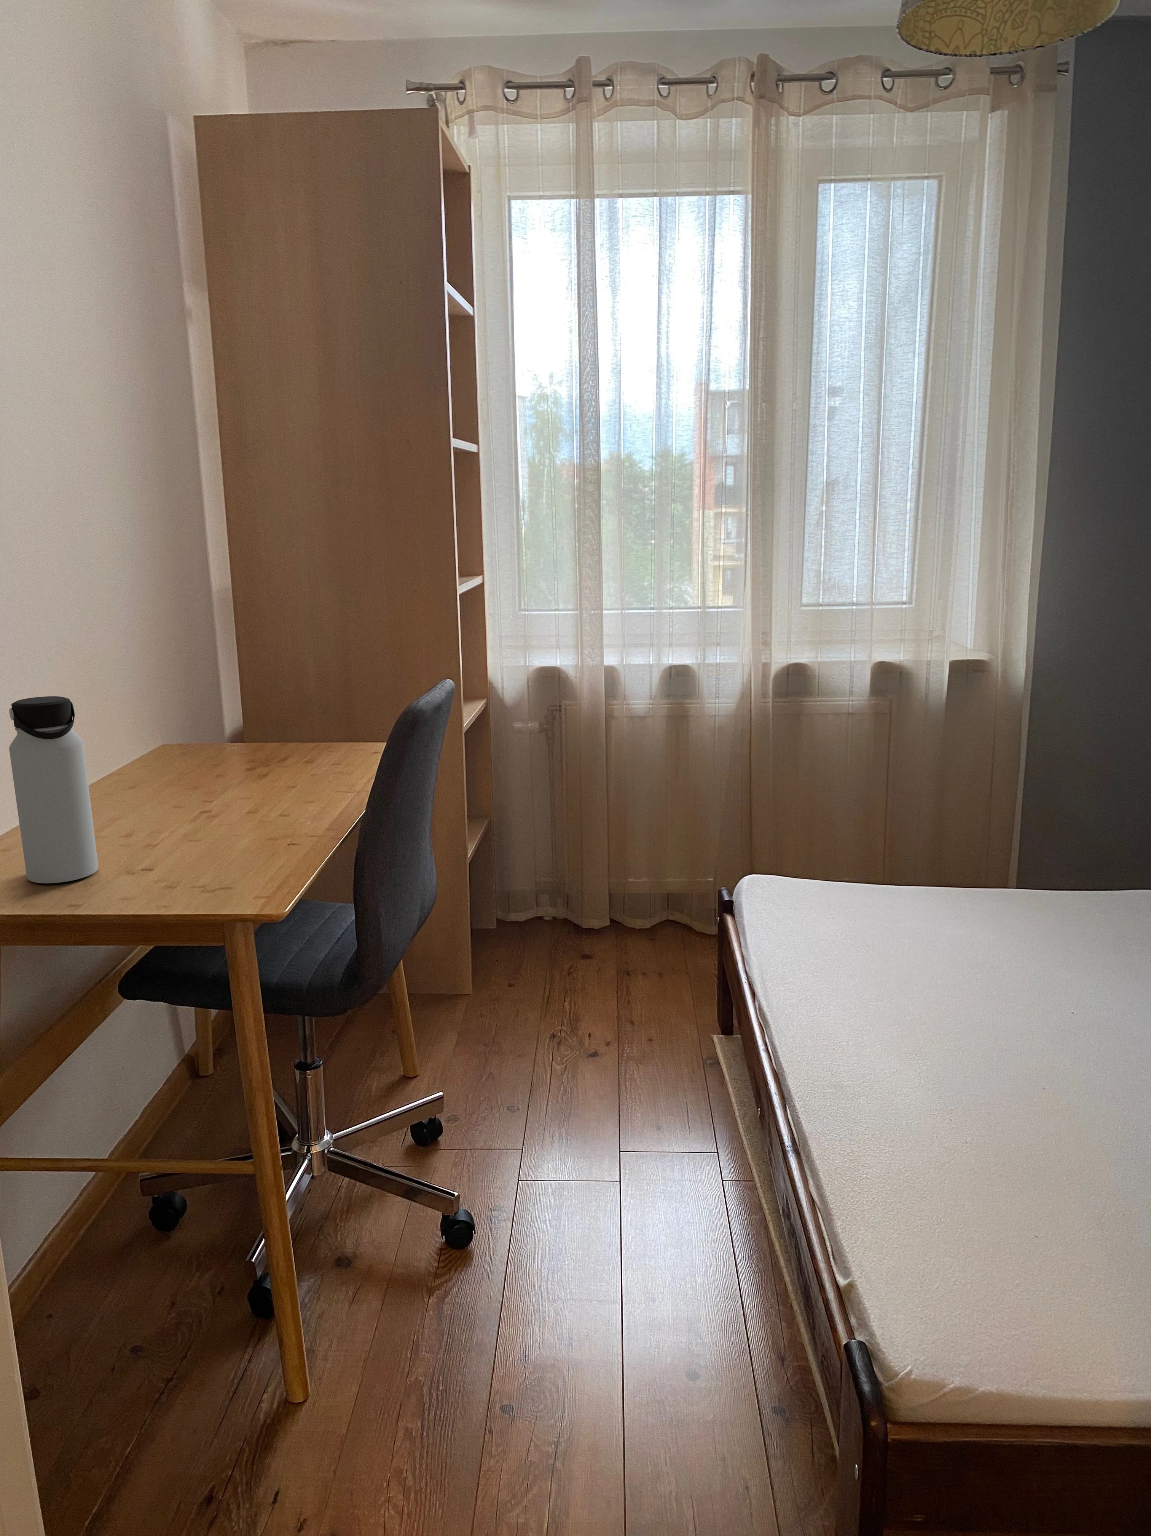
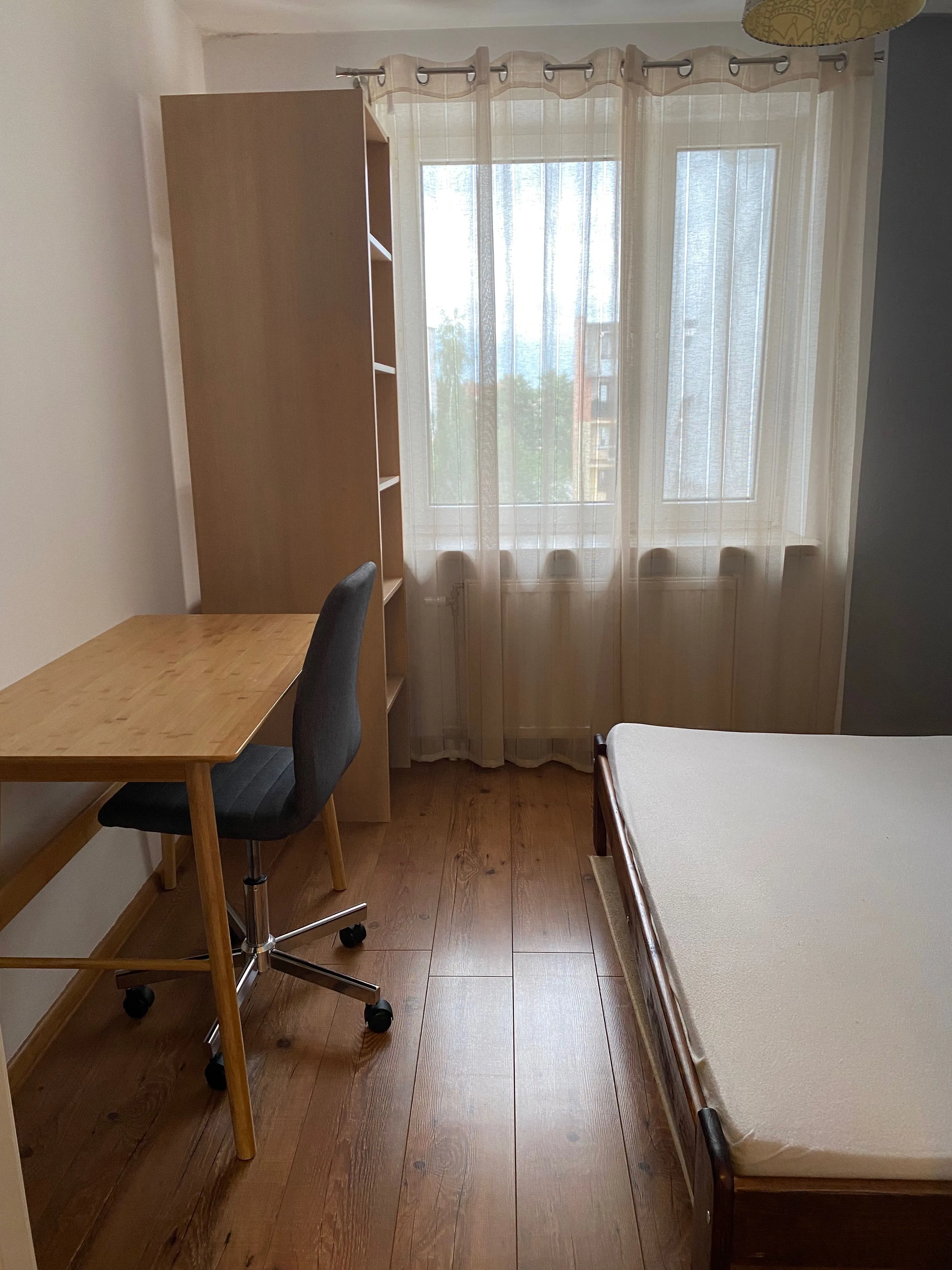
- water bottle (52, 789)
